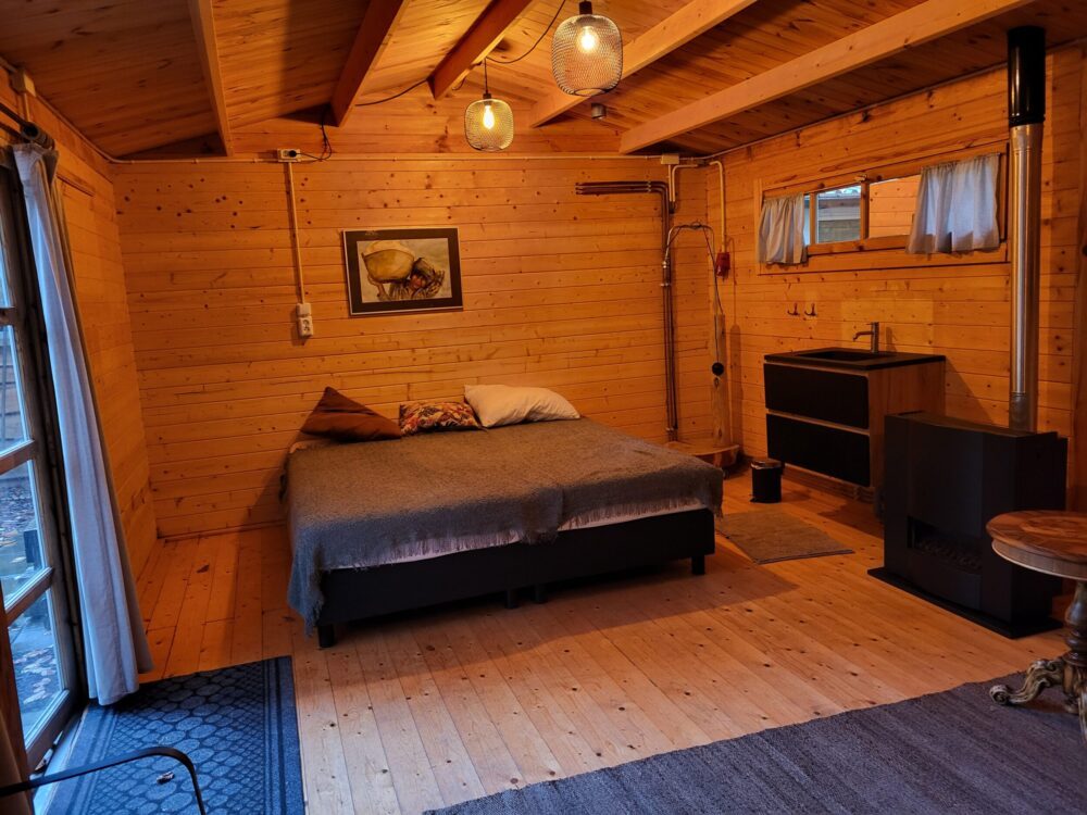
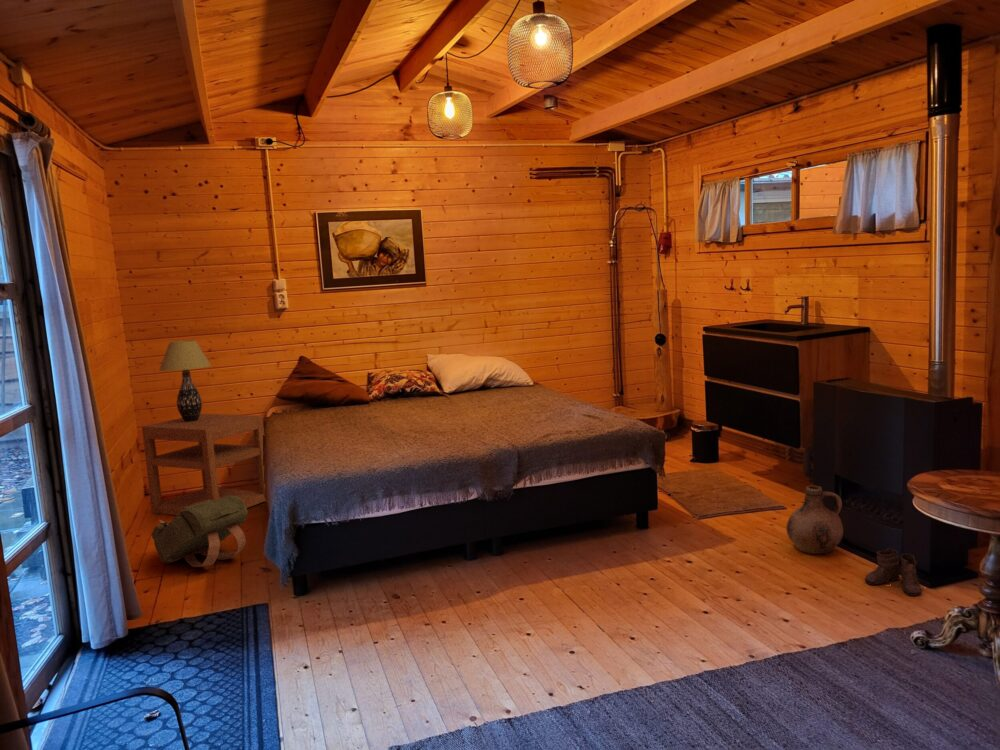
+ nightstand (207, 464)
+ boots (893, 569)
+ backpack (201, 530)
+ table lamp (186, 380)
+ ceramic jug (814, 517)
